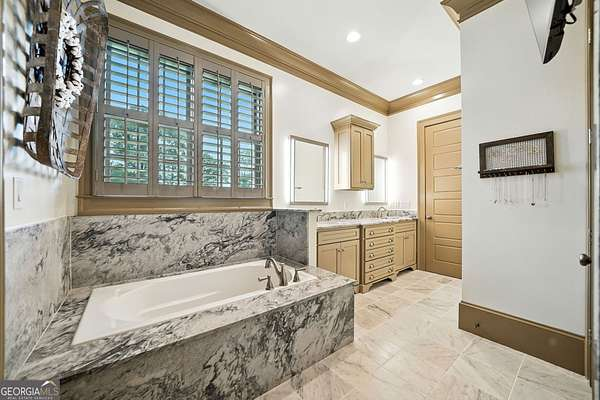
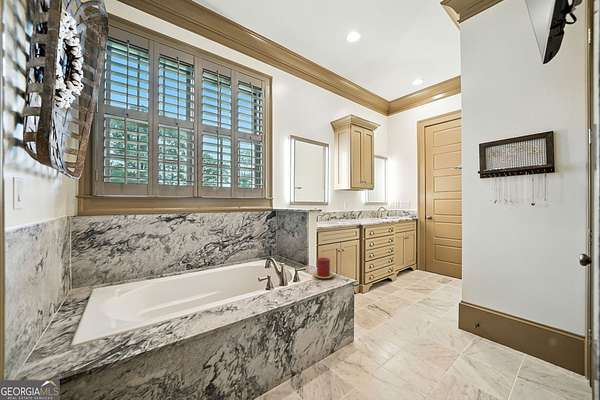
+ candle (323, 267)
